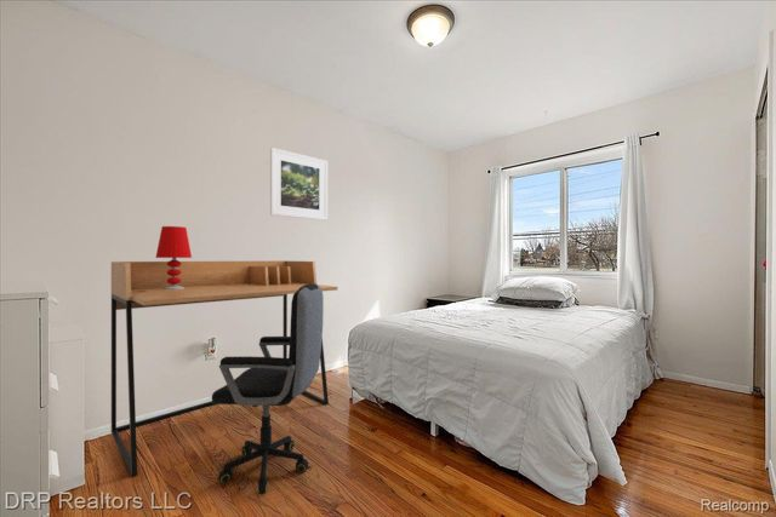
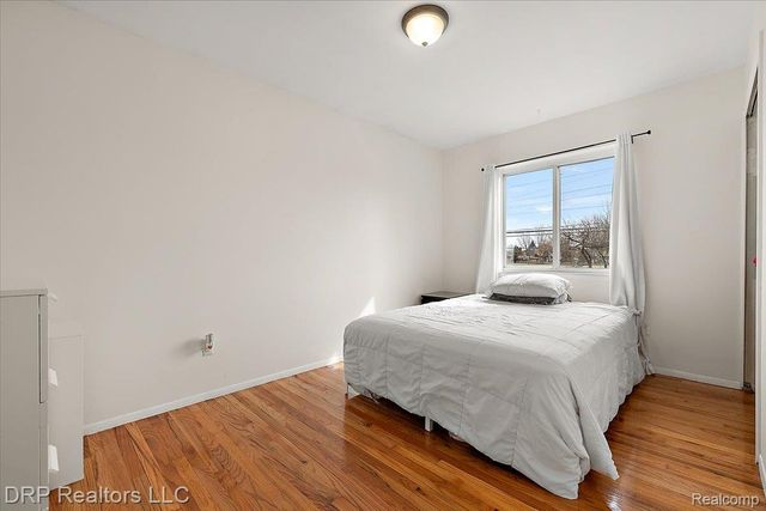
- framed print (299, 185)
- office chair (273, 375)
- desk (233, 299)
- table lamp (173, 257)
